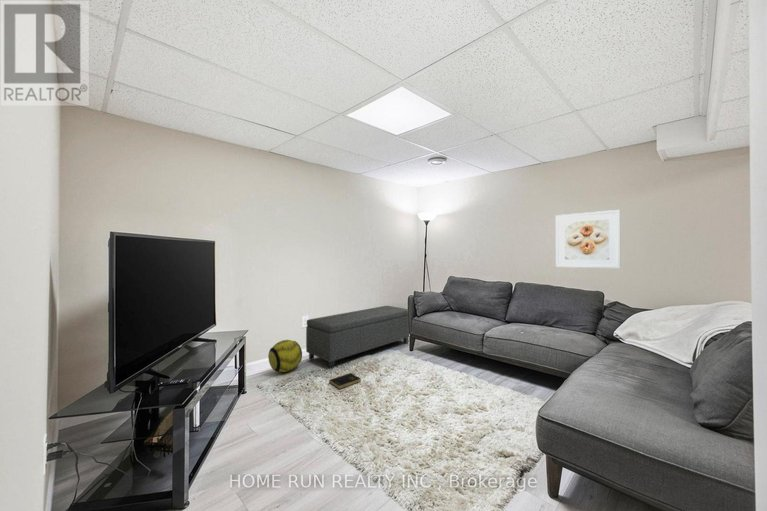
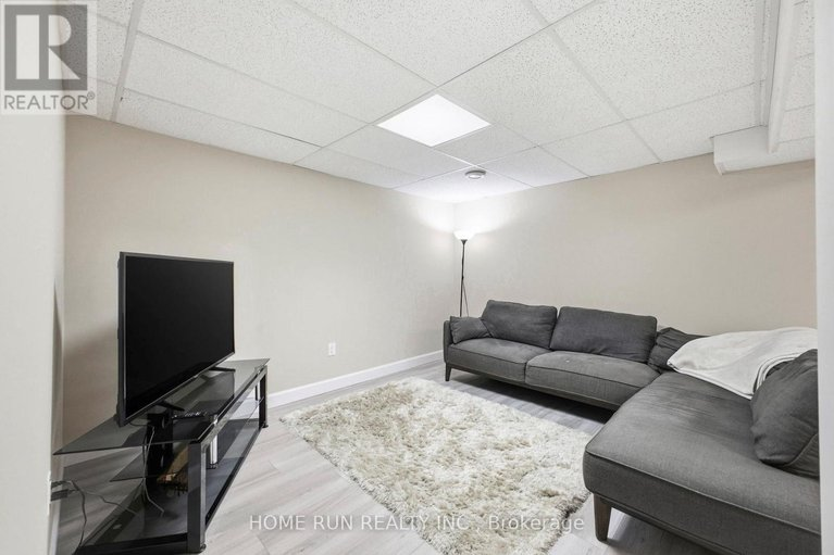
- book (344, 380)
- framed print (586, 240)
- ottoman (362, 331)
- ball (285, 355)
